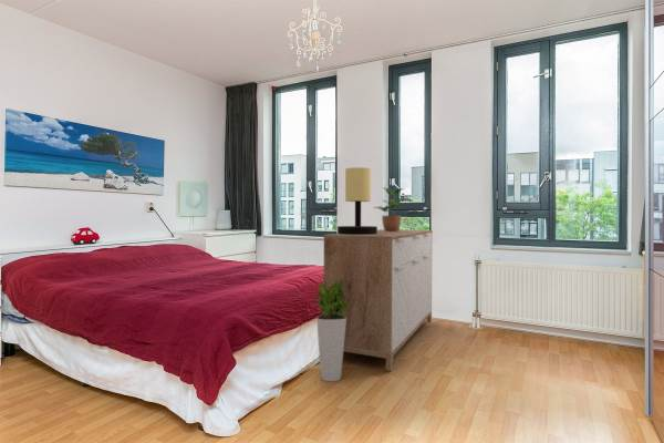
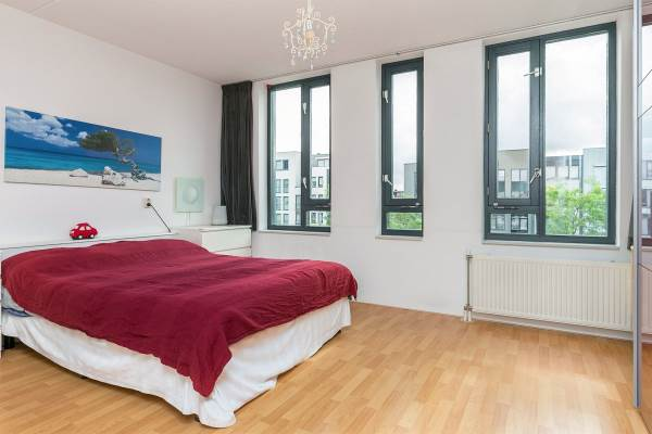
- planter (331, 328)
- table lamp (356, 200)
- sideboard (386, 285)
- potted plant (391, 208)
